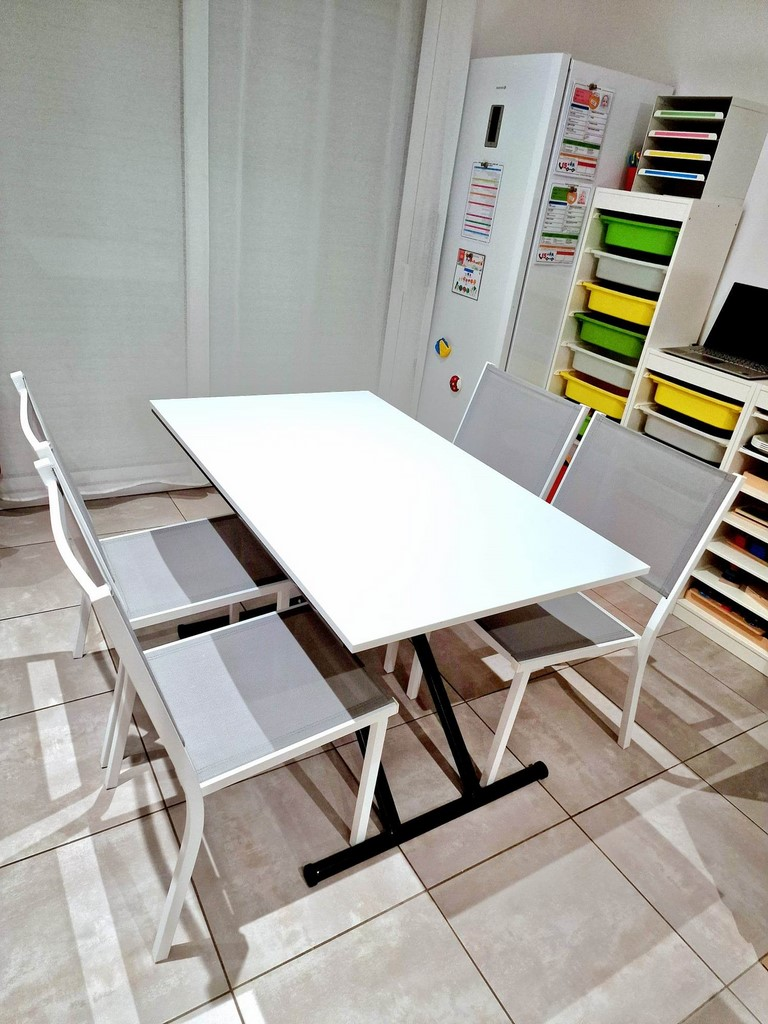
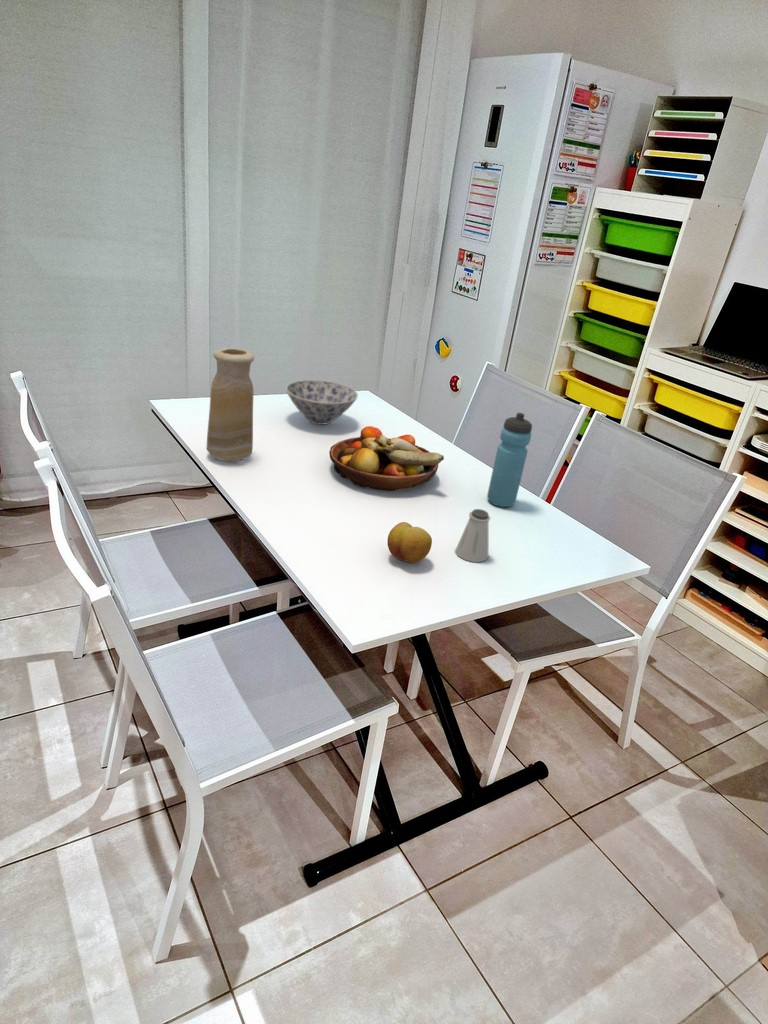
+ vase (230, 405)
+ saltshaker (476, 533)
+ fruit (409, 542)
+ bowl (320, 406)
+ fruit bowl (386, 452)
+ water bottle (510, 459)
